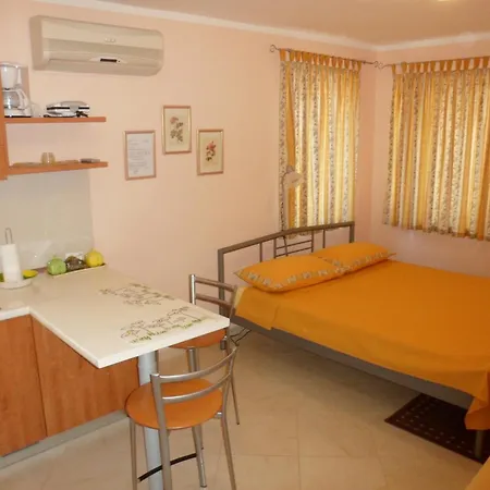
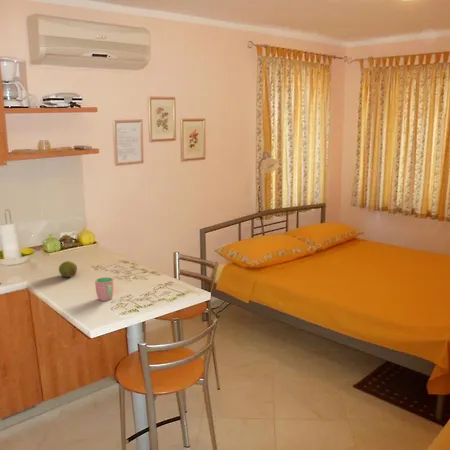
+ fruit (66, 268)
+ cup (105, 290)
